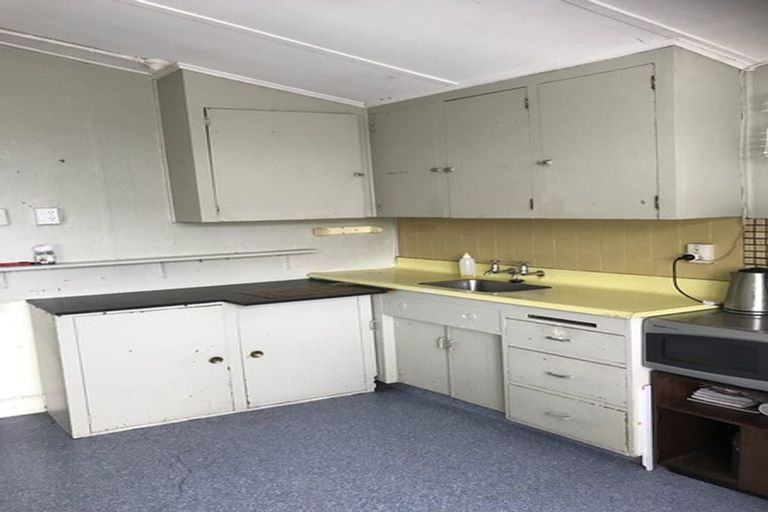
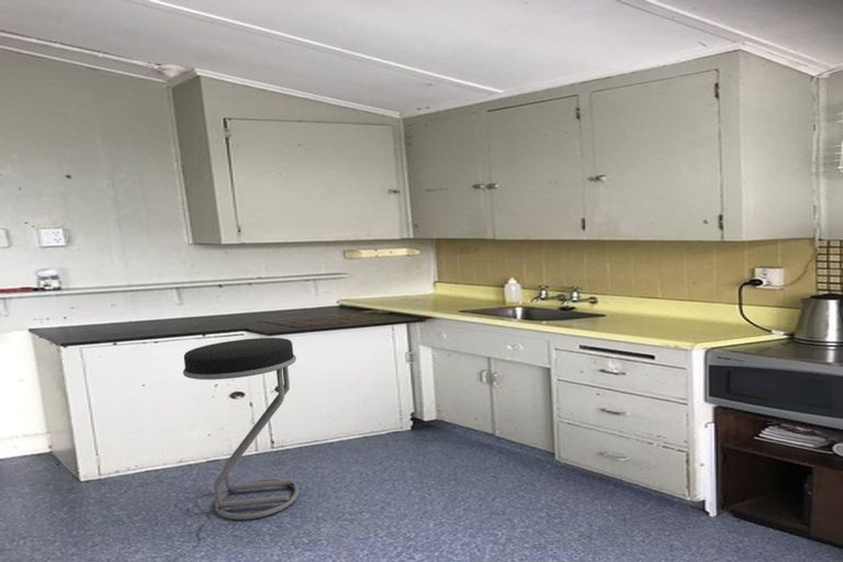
+ stool (252, 427)
